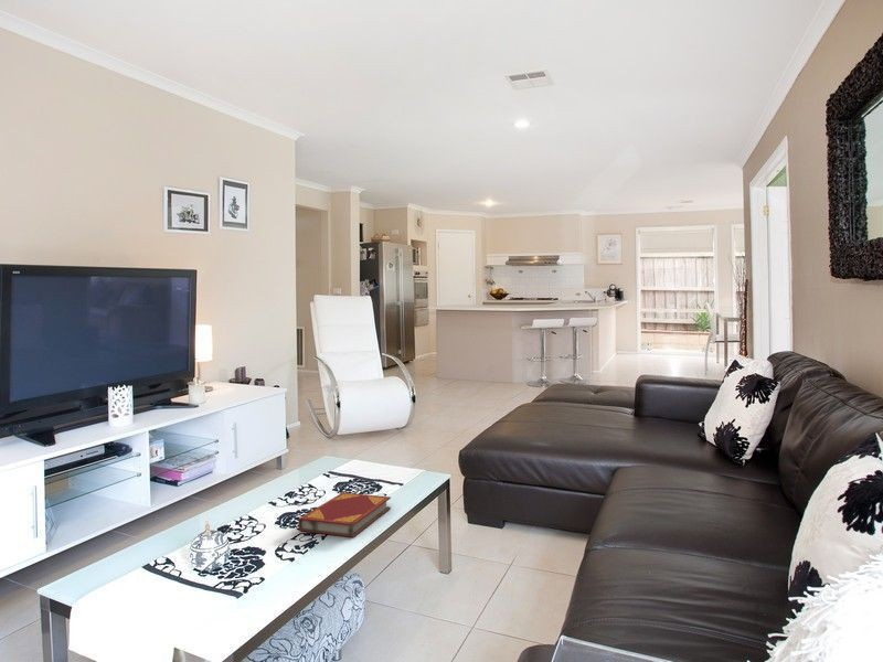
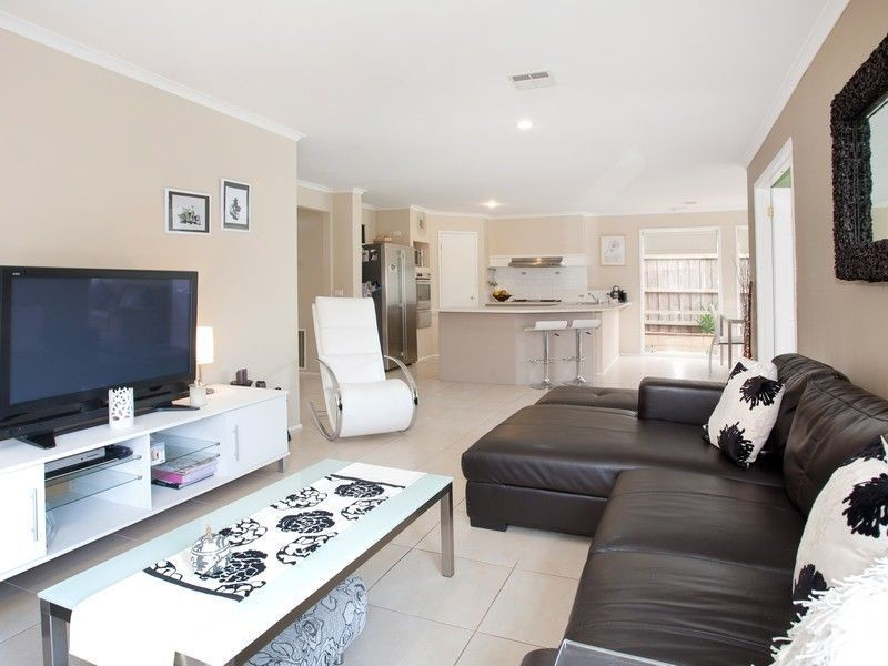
- hardback book (347, 512)
